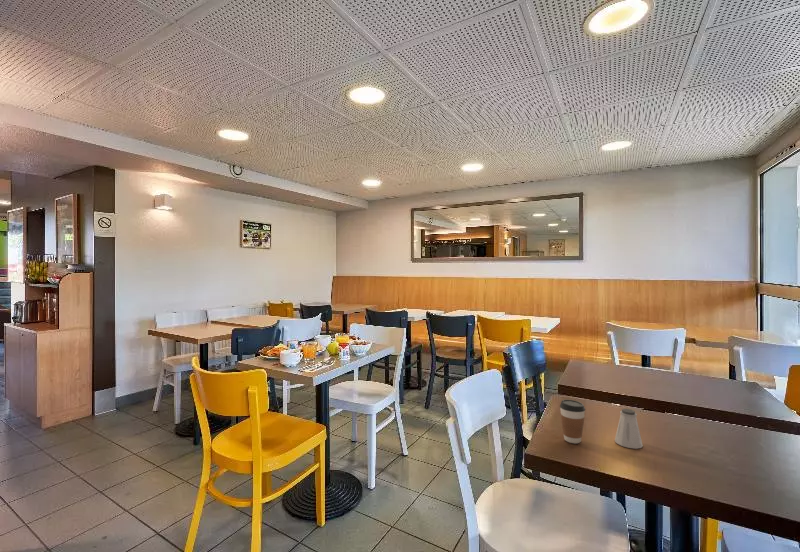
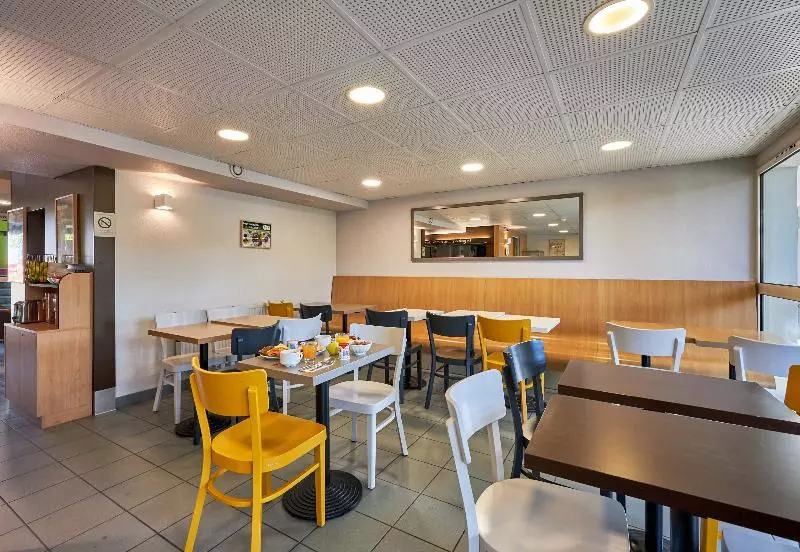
- saltshaker (628, 426)
- coffee cup (572, 421)
